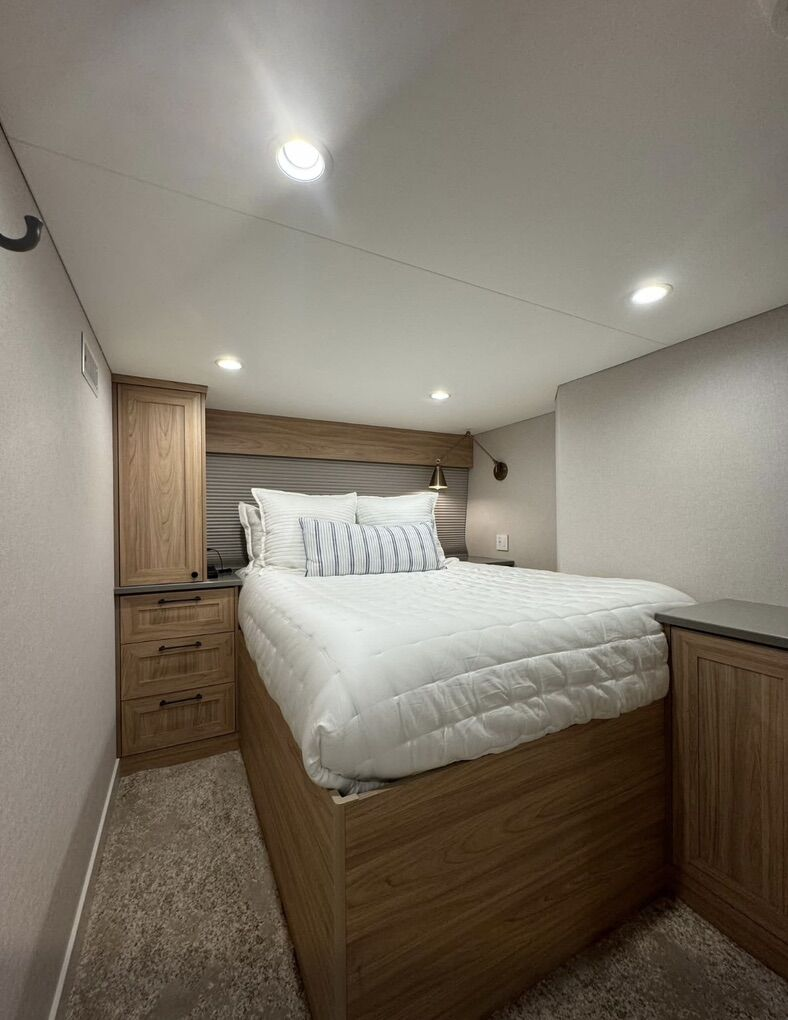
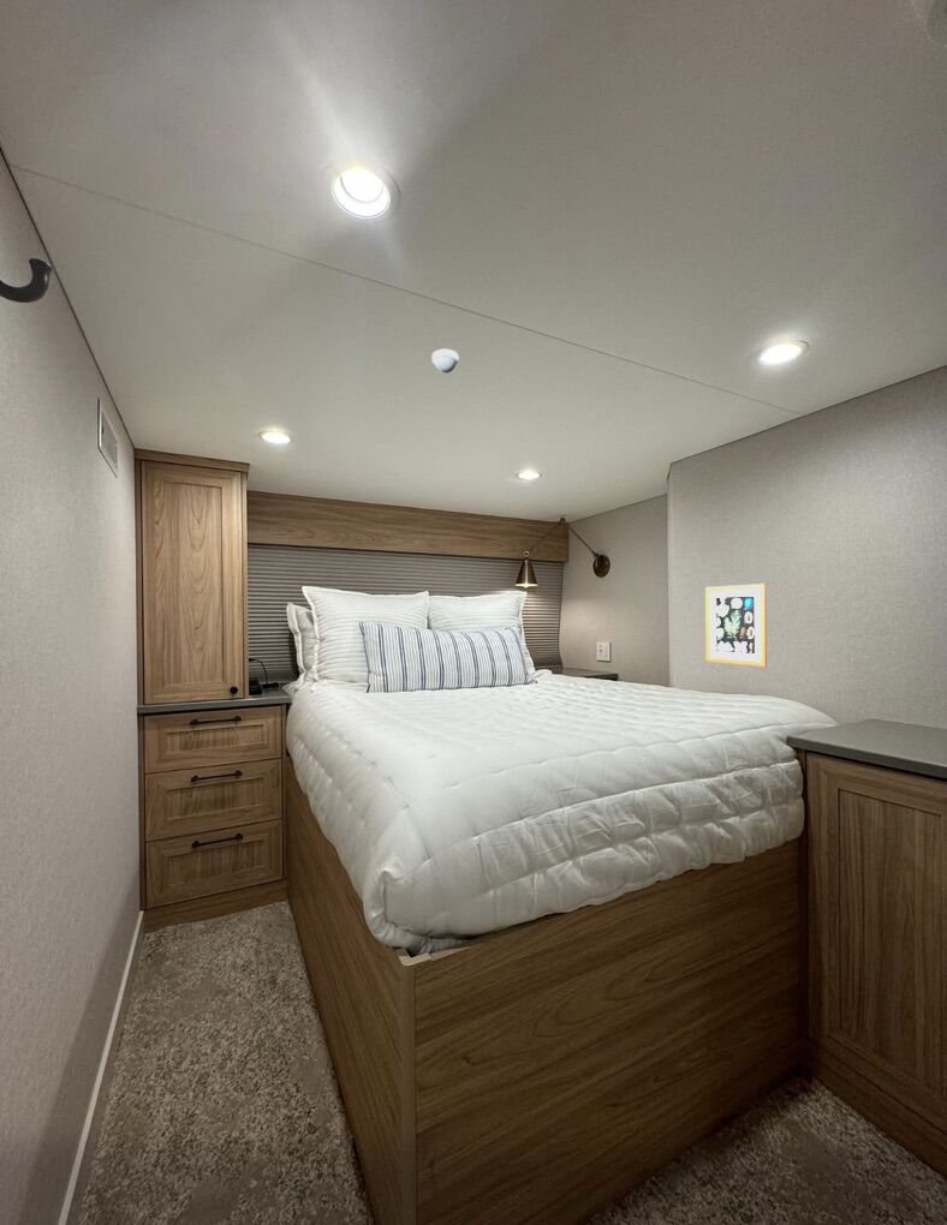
+ wall art (734, 625)
+ dome security camera (445, 364)
